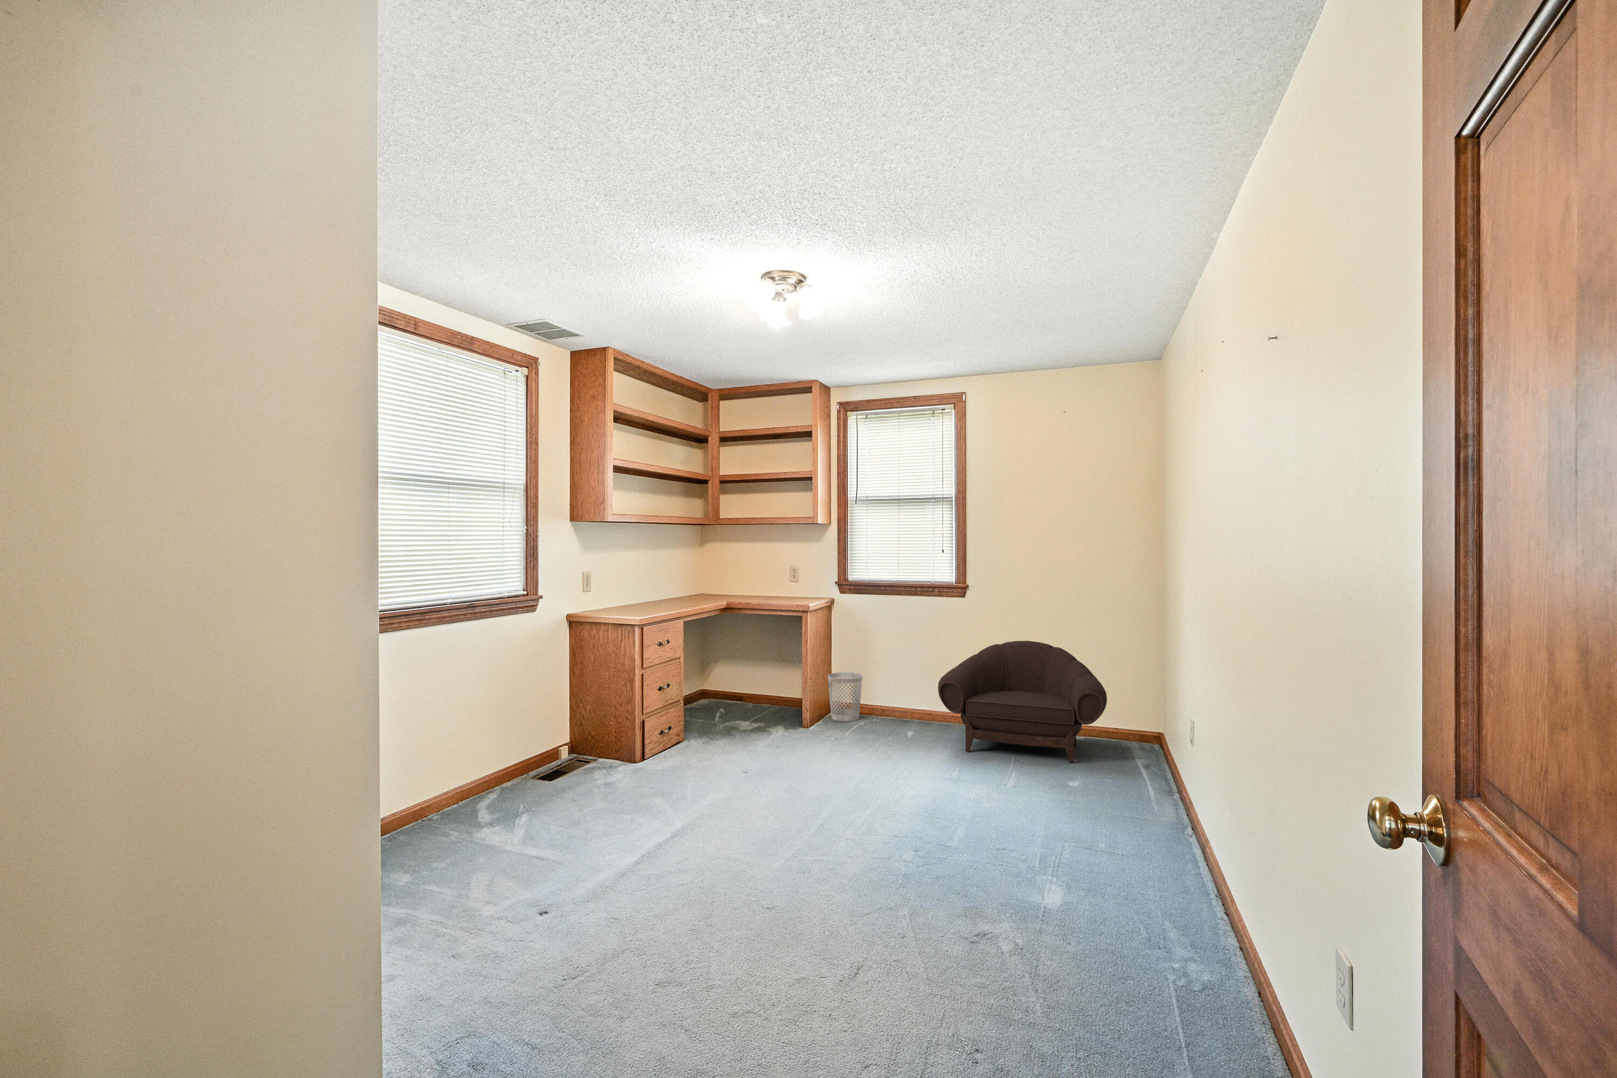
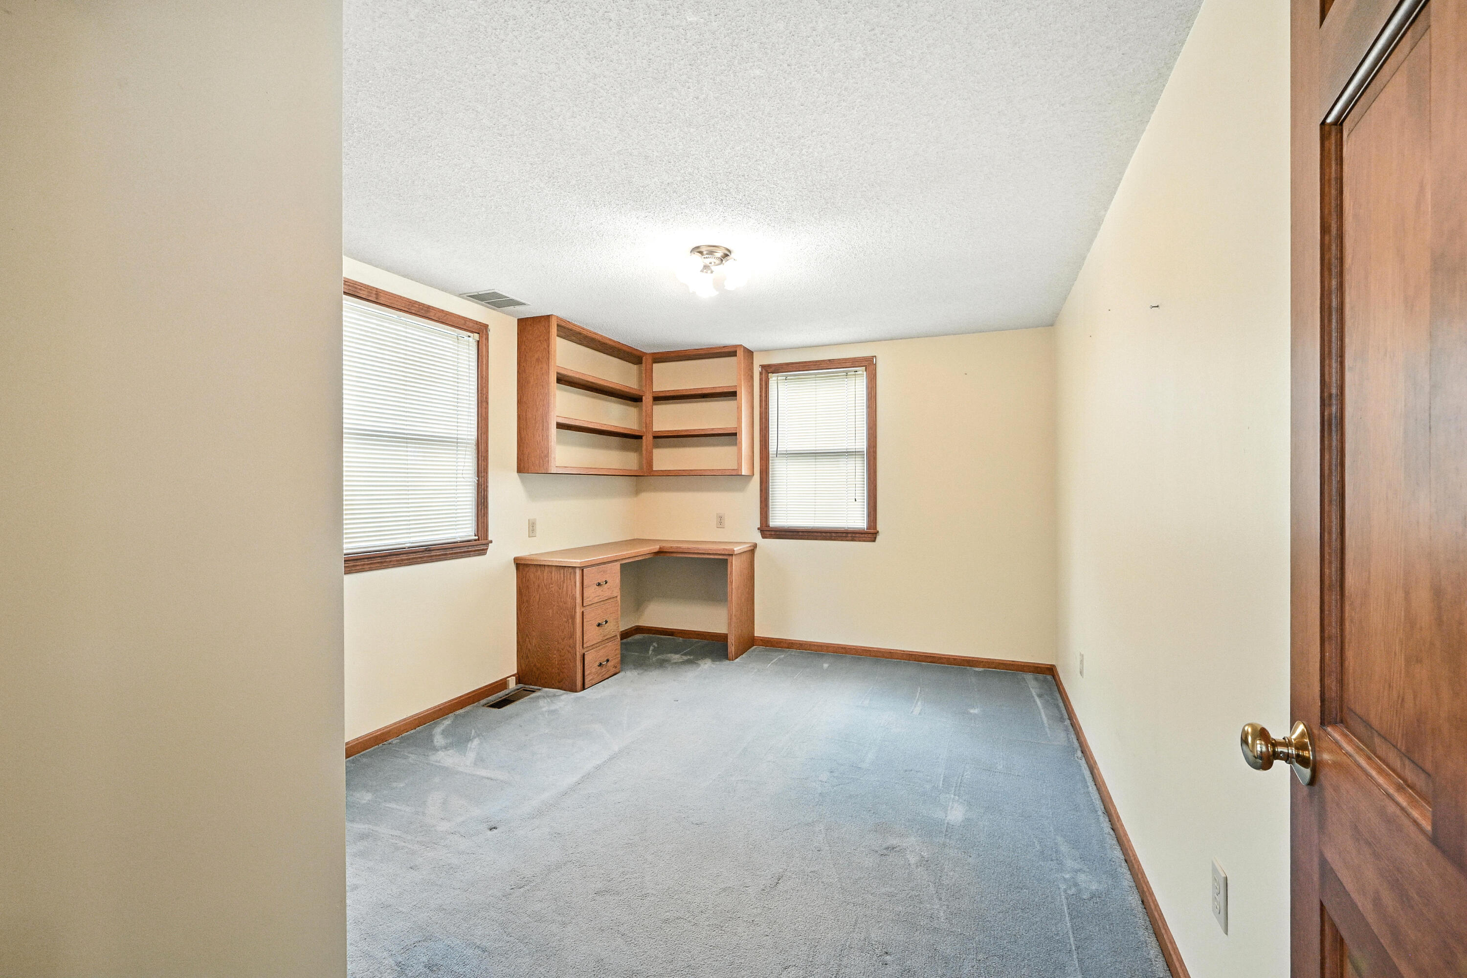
- wastebasket (845, 697)
- armchair (1024, 694)
